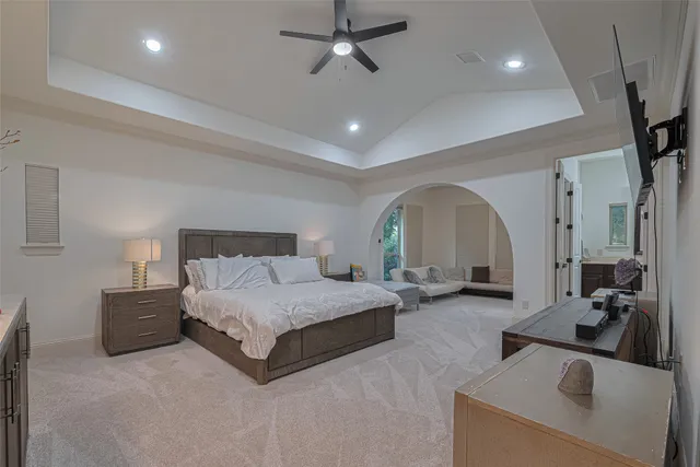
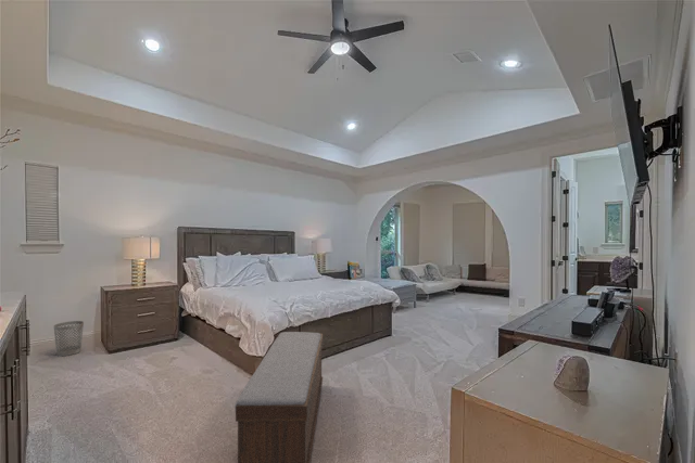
+ bench (289, 389)
+ wastebasket (68, 338)
